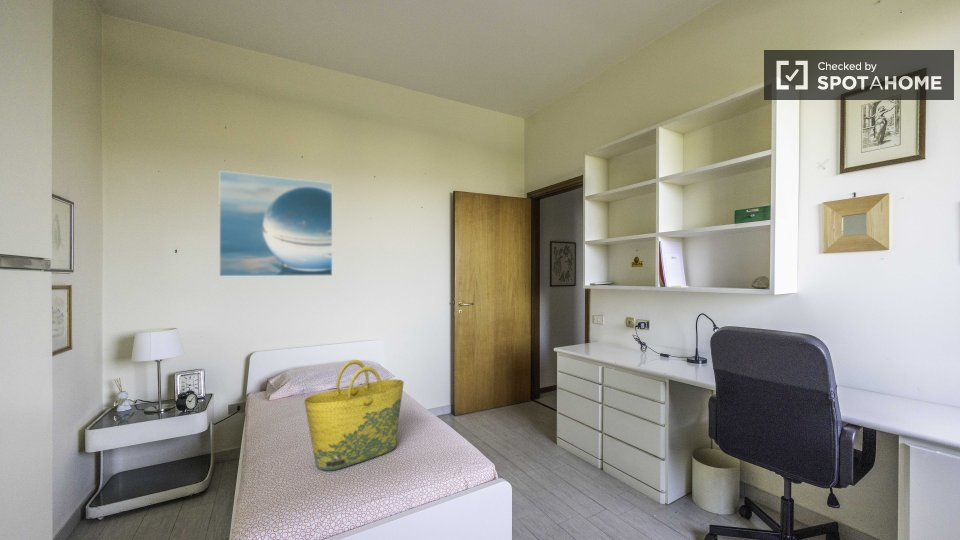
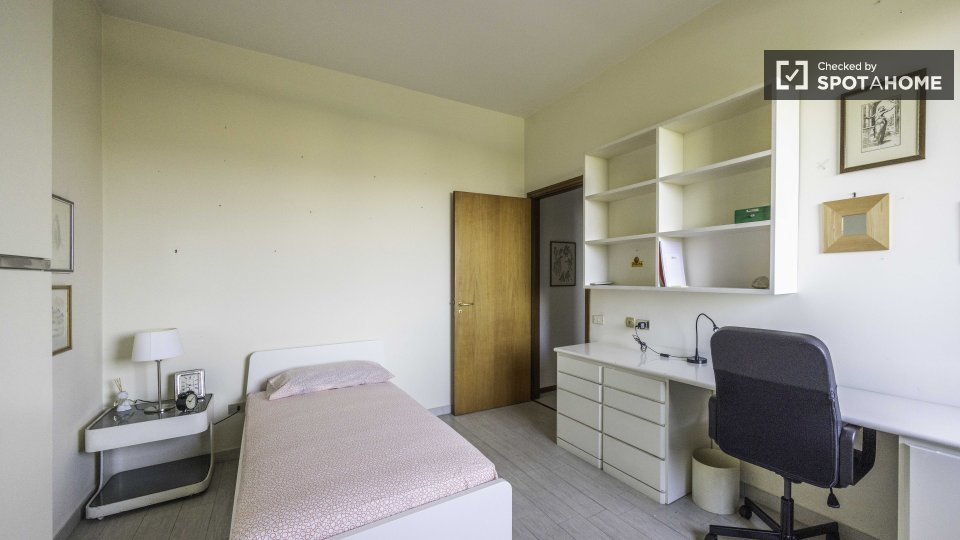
- tote bag (358, 408)
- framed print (279, 226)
